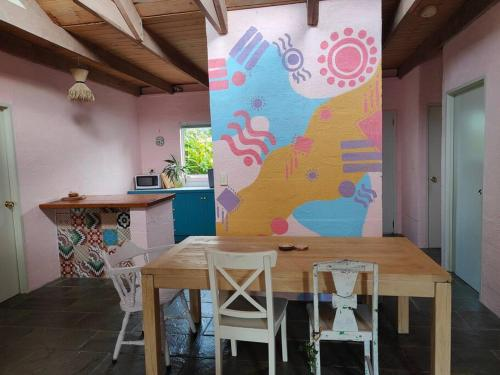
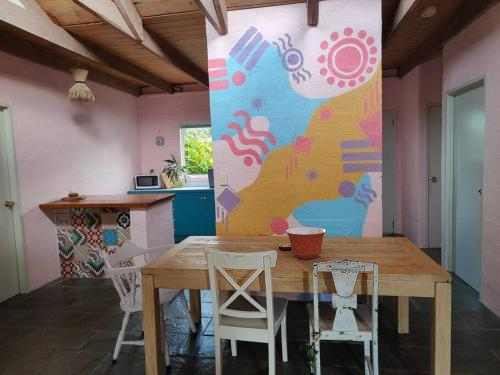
+ mixing bowl (306, 243)
